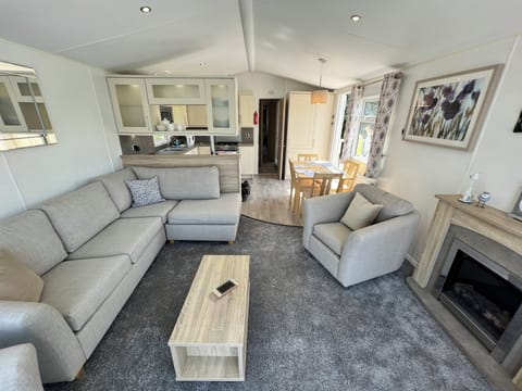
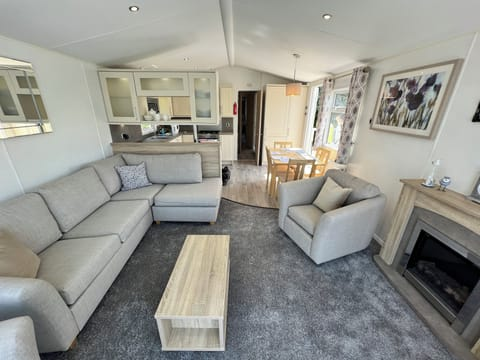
- cell phone (225, 287)
